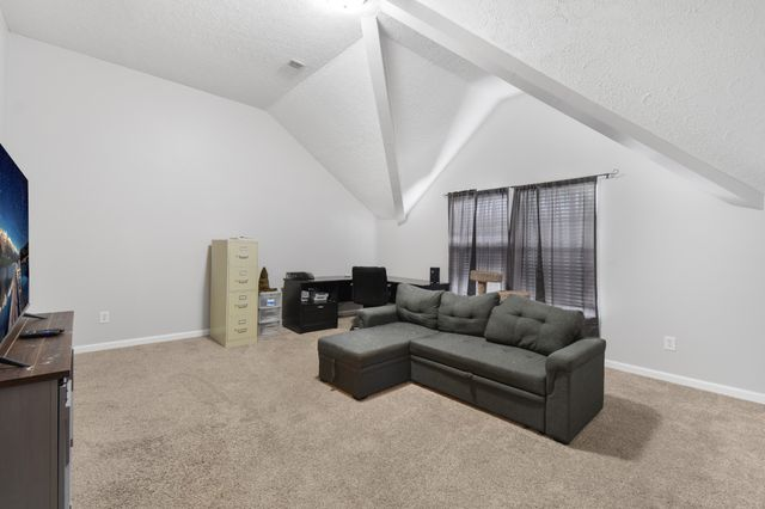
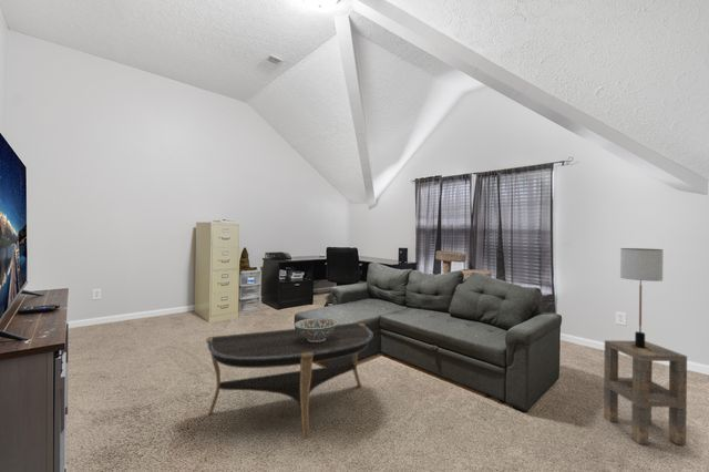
+ decorative bowl (316, 330)
+ coffee table (297, 377)
+ table lamp (640, 298)
+ side table (641, 389)
